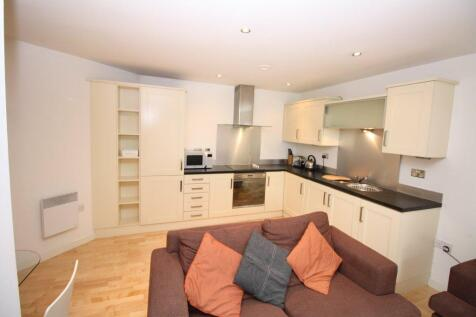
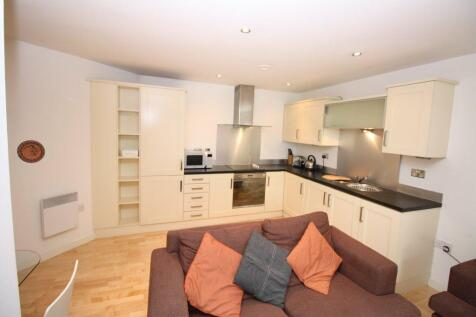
+ decorative plate (31, 151)
